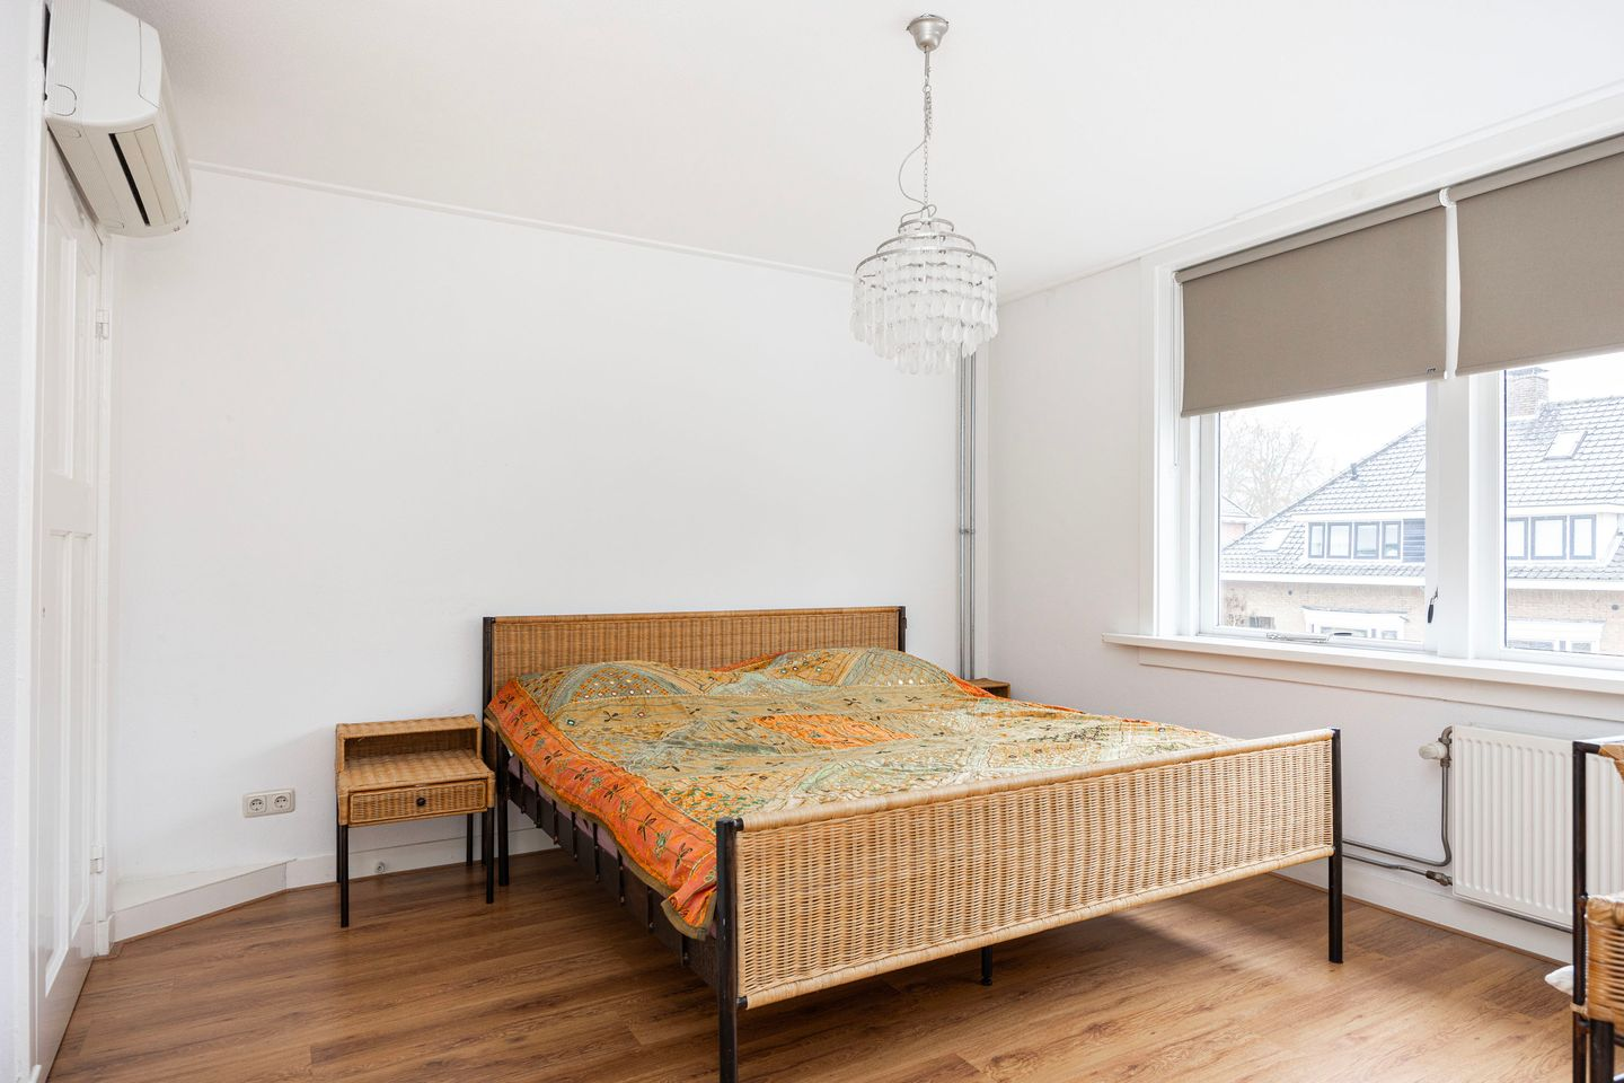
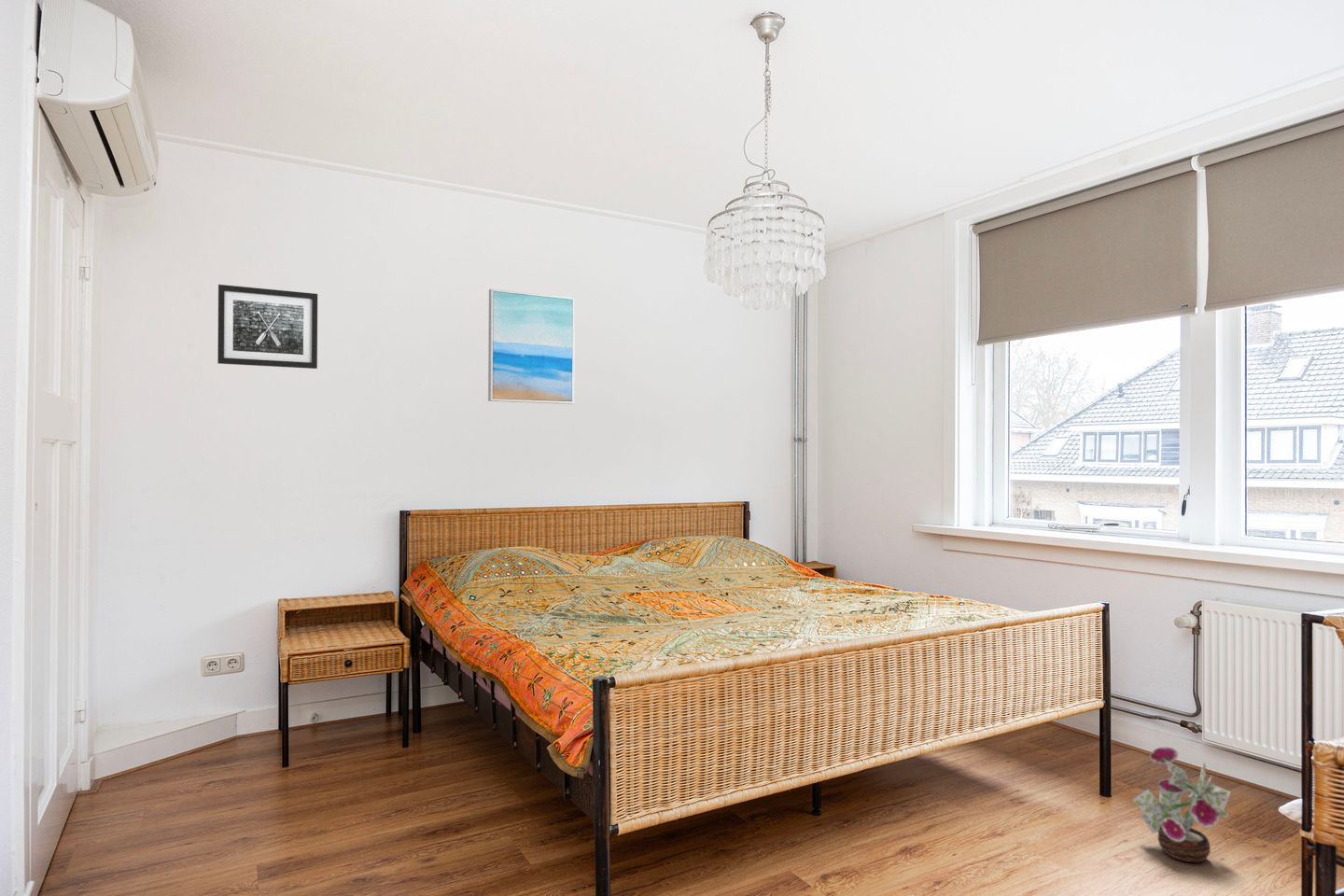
+ wall art (532, 348)
+ decorative plant (1182, 804)
+ wall art (269, 328)
